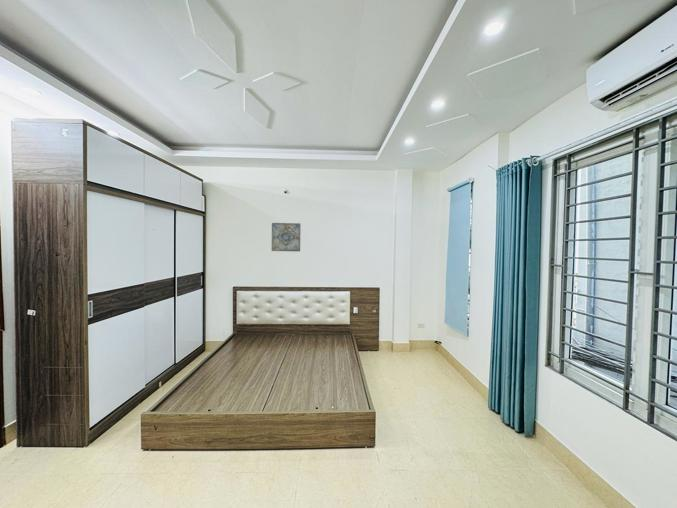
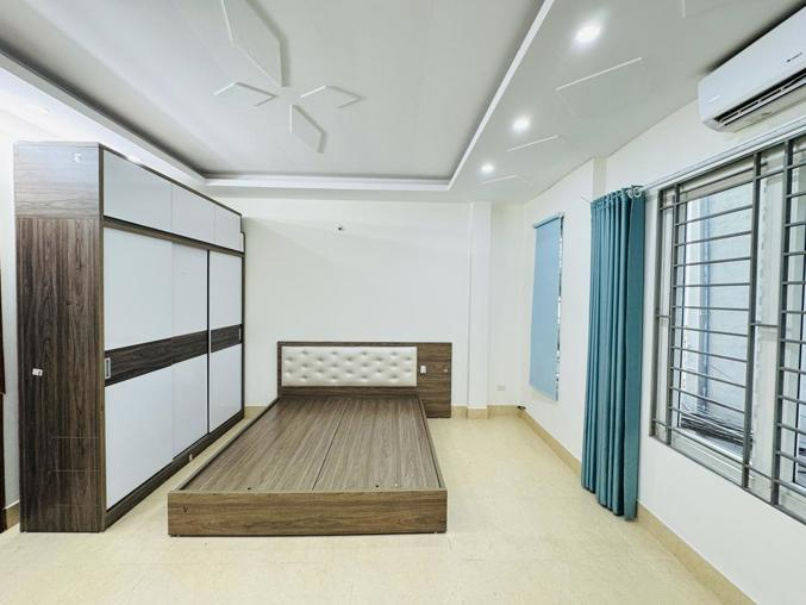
- wall art (286, 237)
